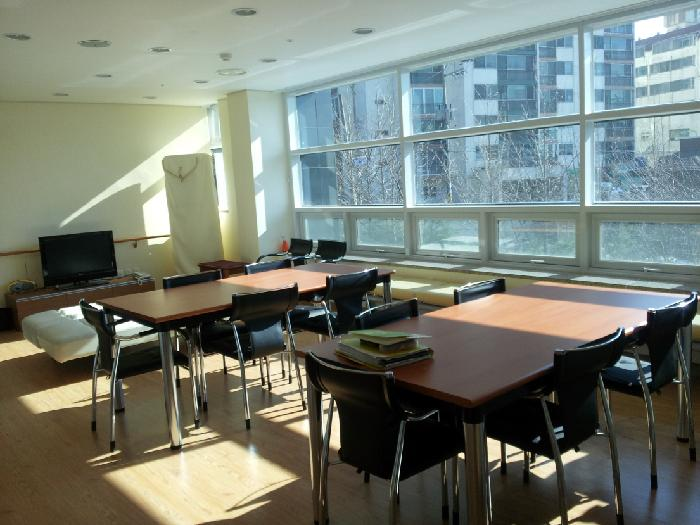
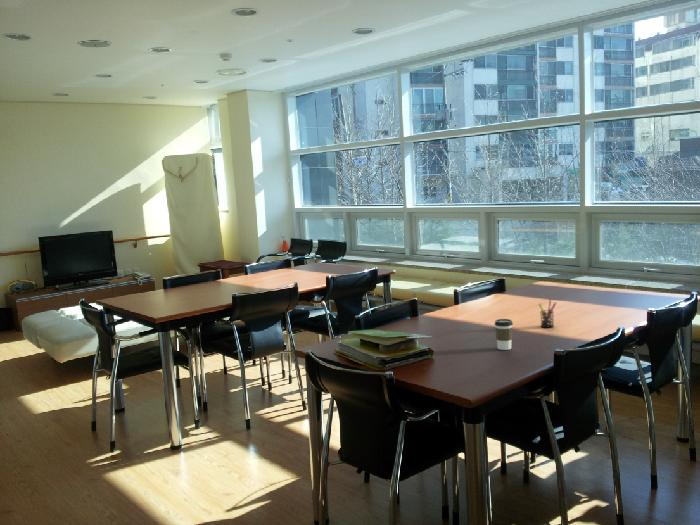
+ pen holder (546, 313)
+ coffee cup (503, 334)
